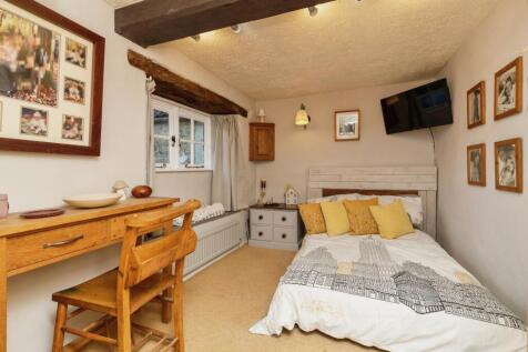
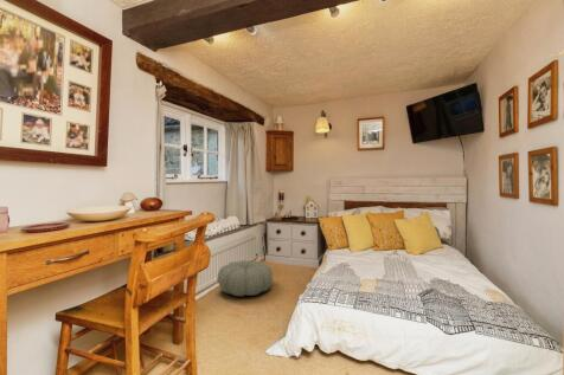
+ pouf (245, 276)
